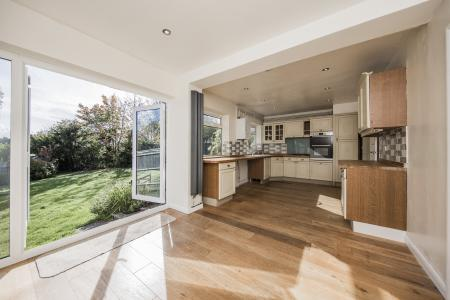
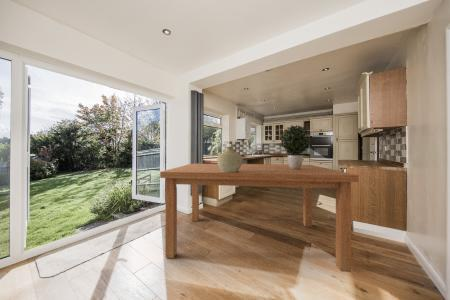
+ potted plant (294, 146)
+ dining table (250, 185)
+ ceramic jug (229, 158)
